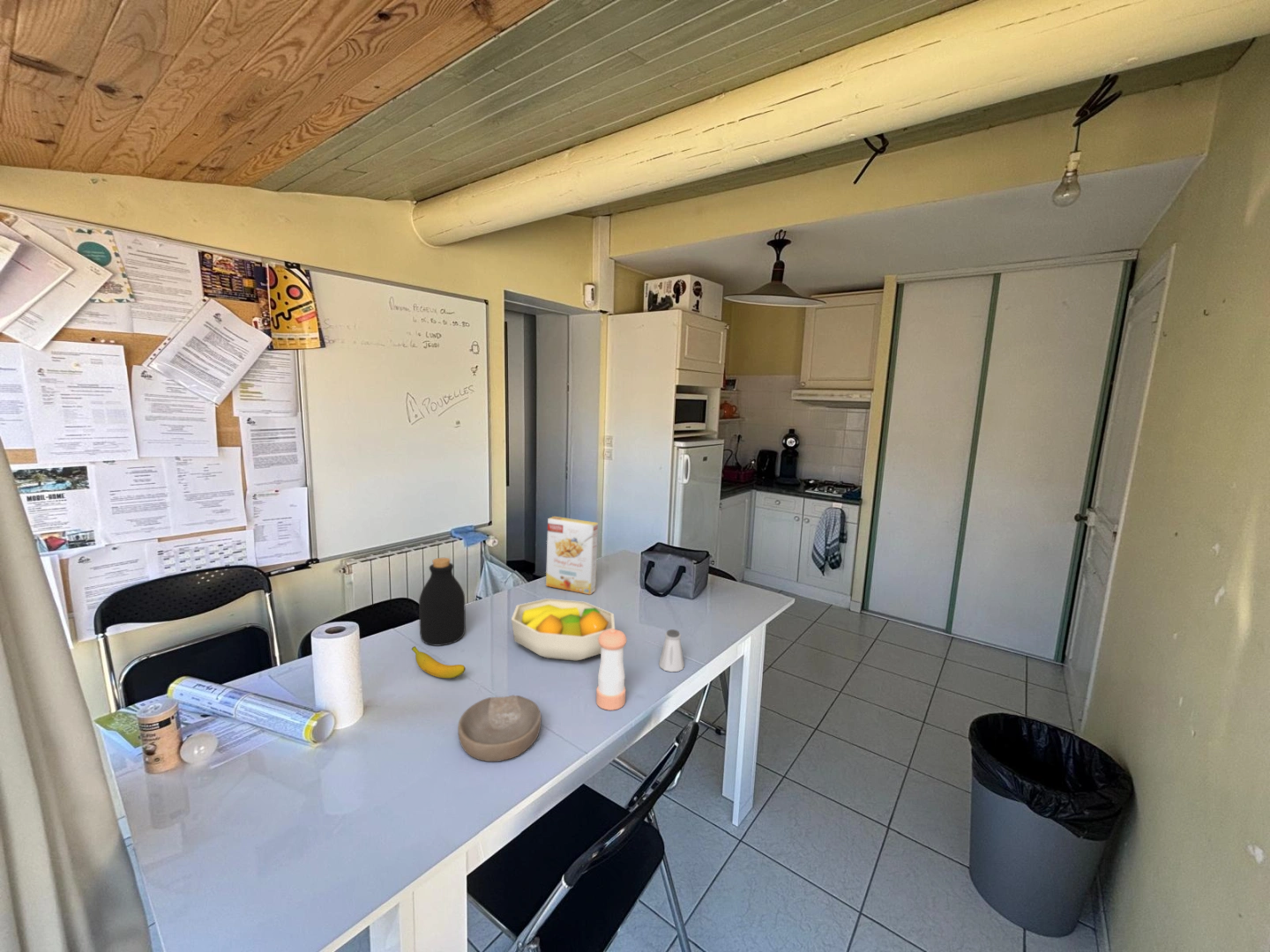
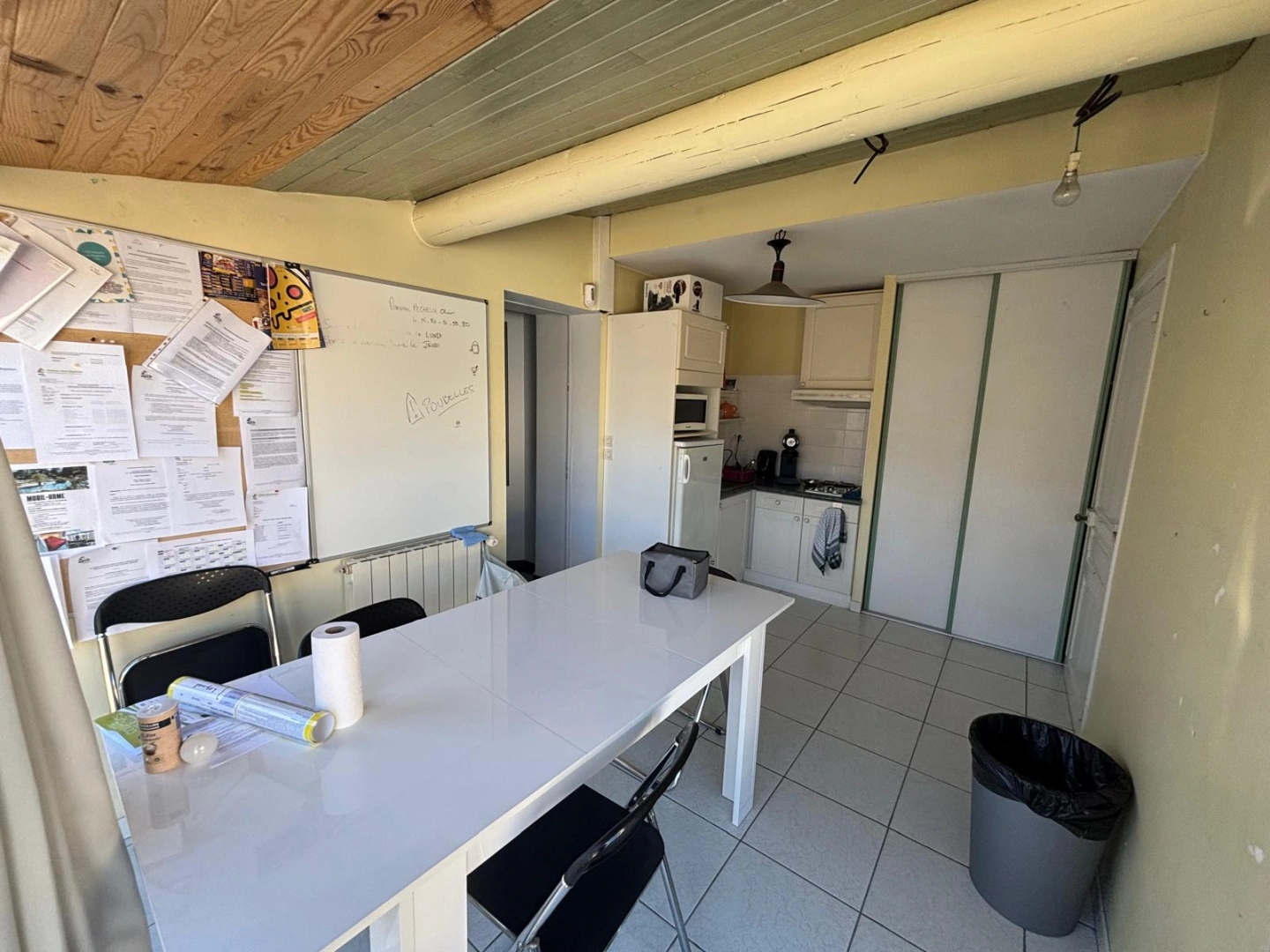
- bowl (500, 726)
- cereal box (572, 554)
- pepper shaker (611, 666)
- fruit bowl (563, 624)
- saltshaker (672, 649)
- banana (437, 665)
- bottle (442, 599)
